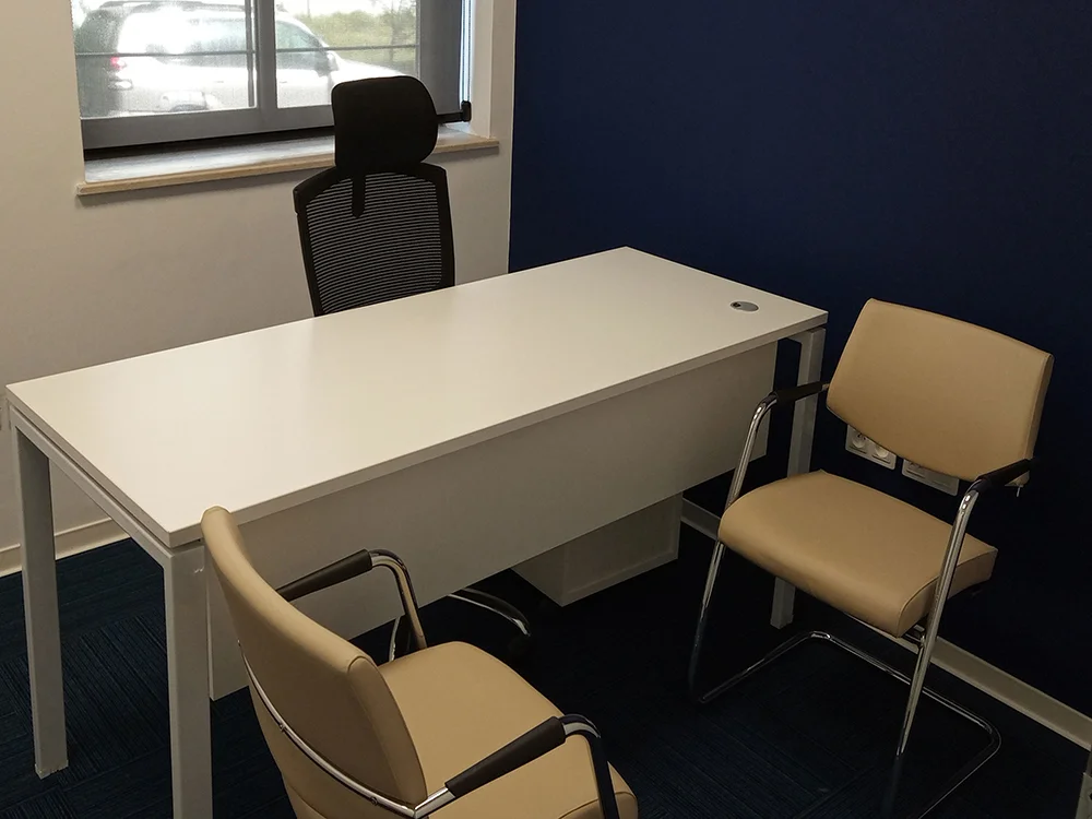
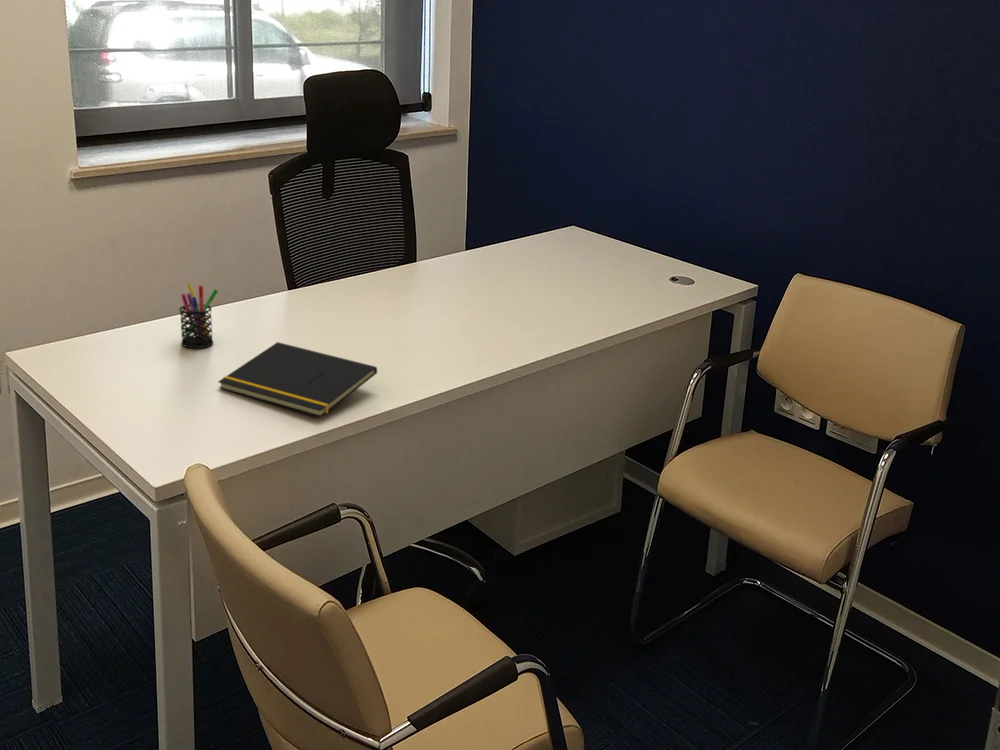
+ notepad (298, 377)
+ pen holder (200, 312)
